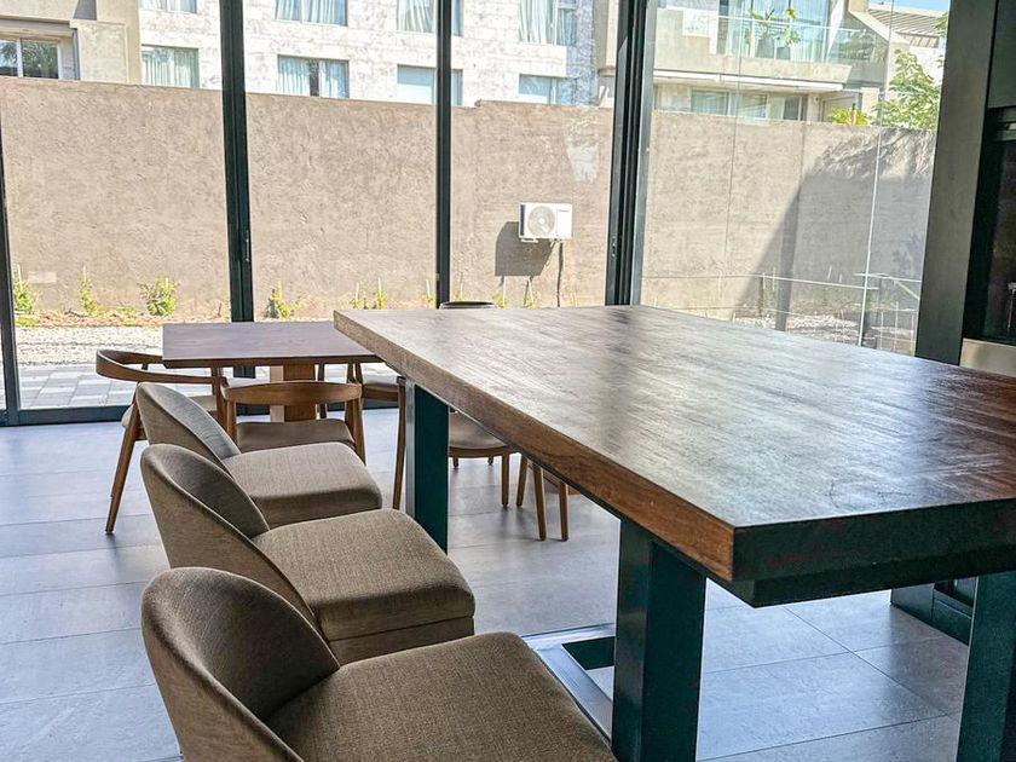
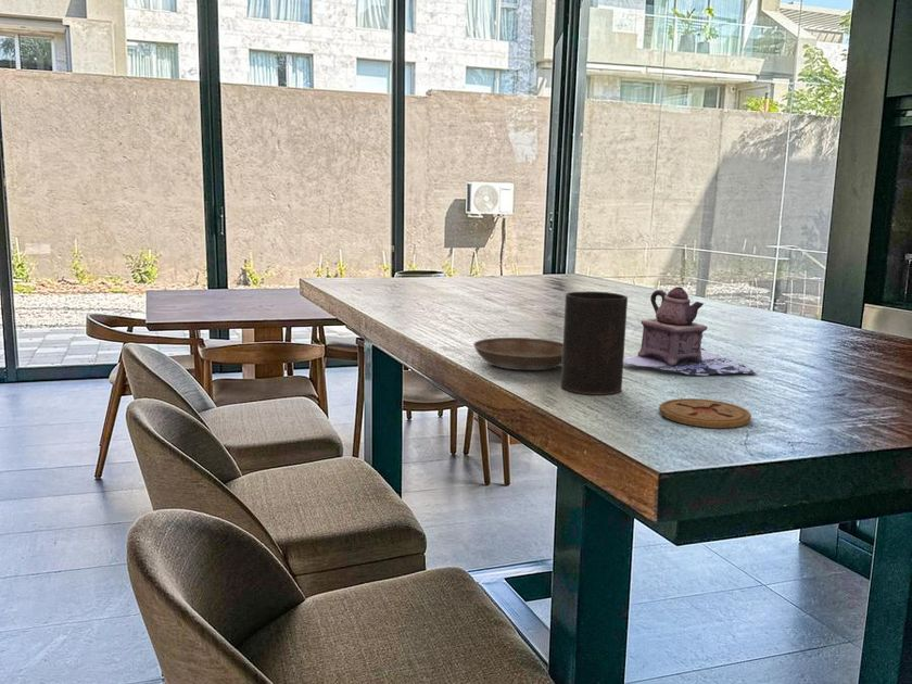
+ cup (593, 341)
+ coaster (704, 411)
+ saucer (522, 354)
+ teapot (677, 326)
